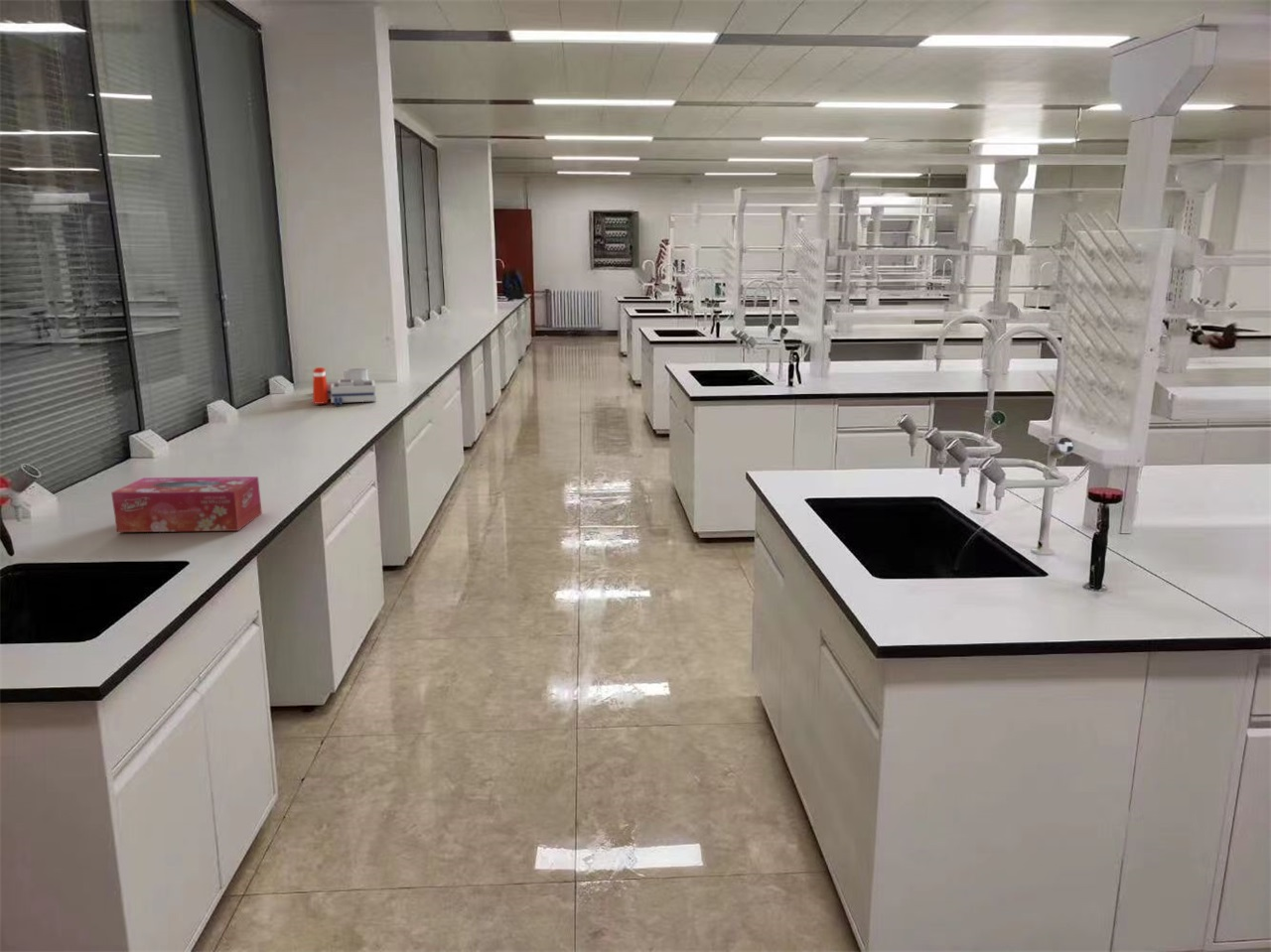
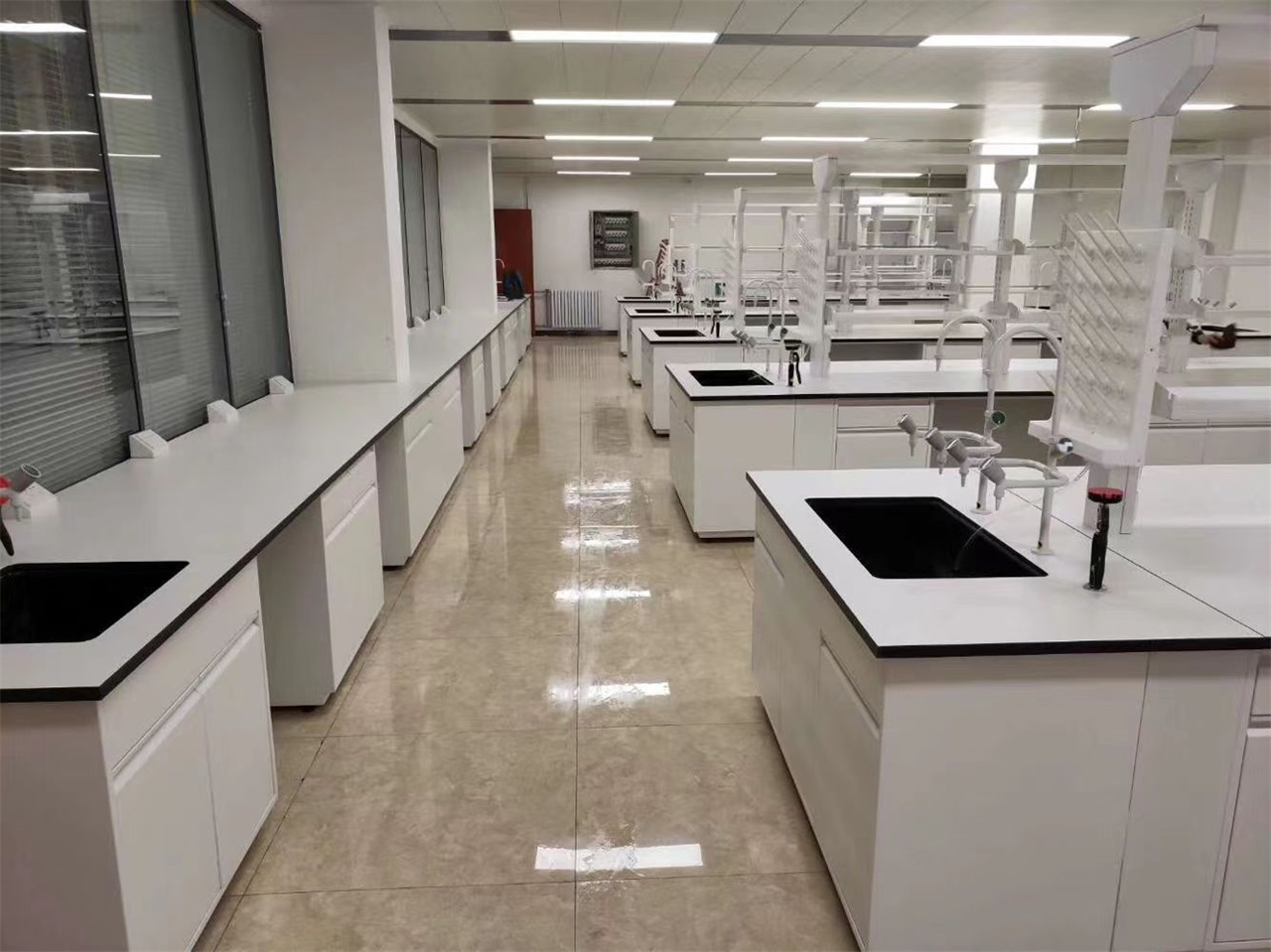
- laboratory equipment (345, 381)
- tissue box (190, 503)
